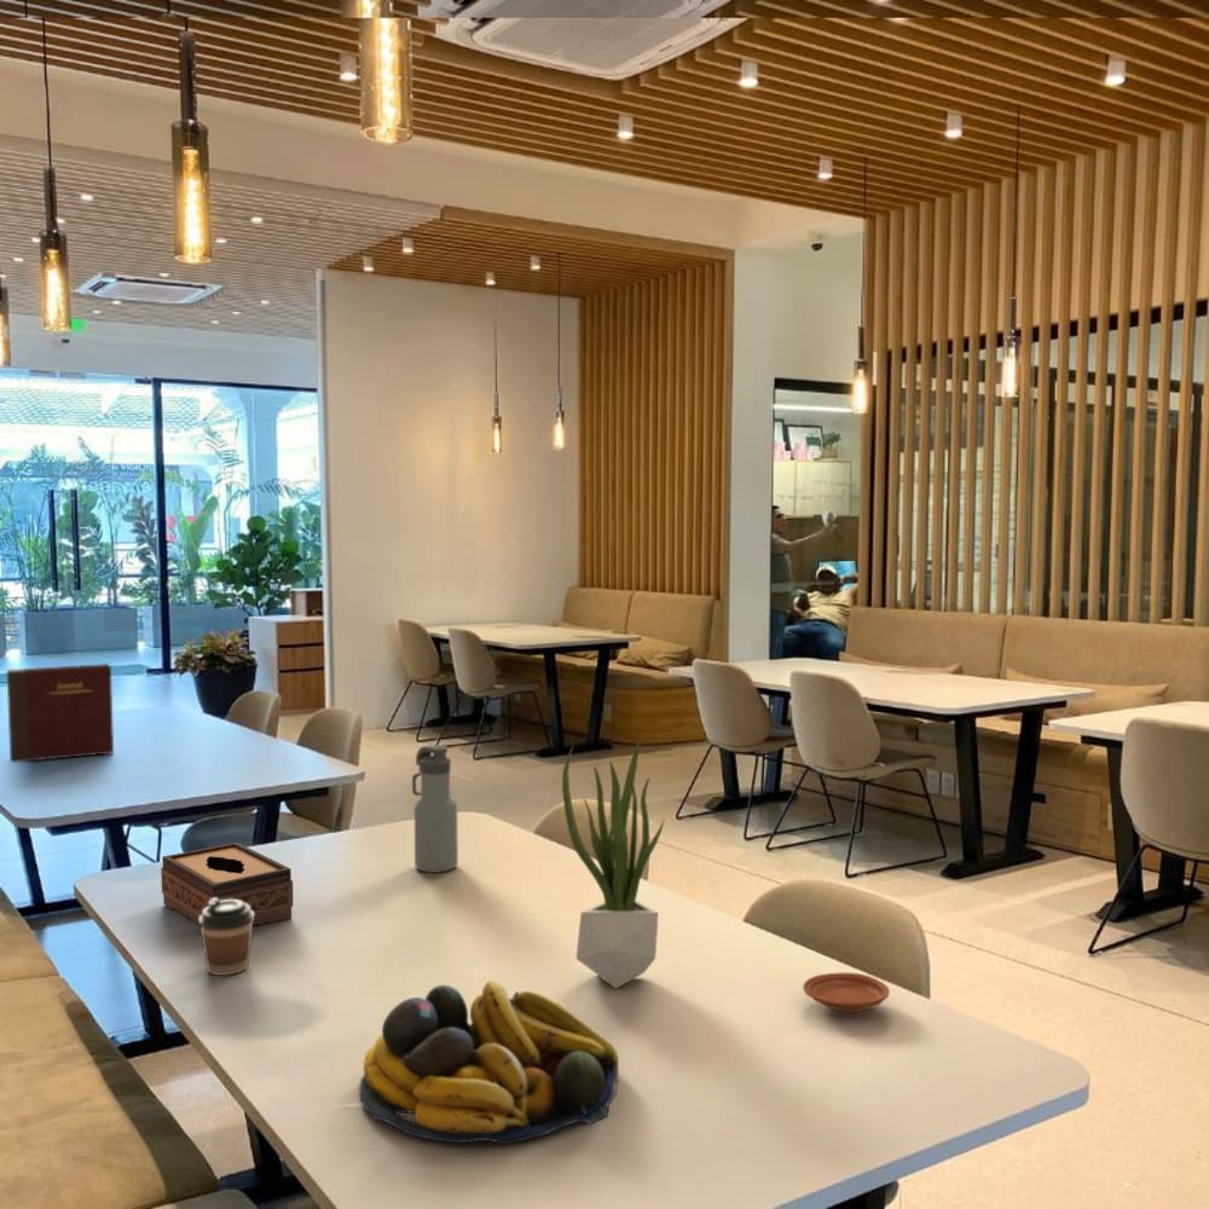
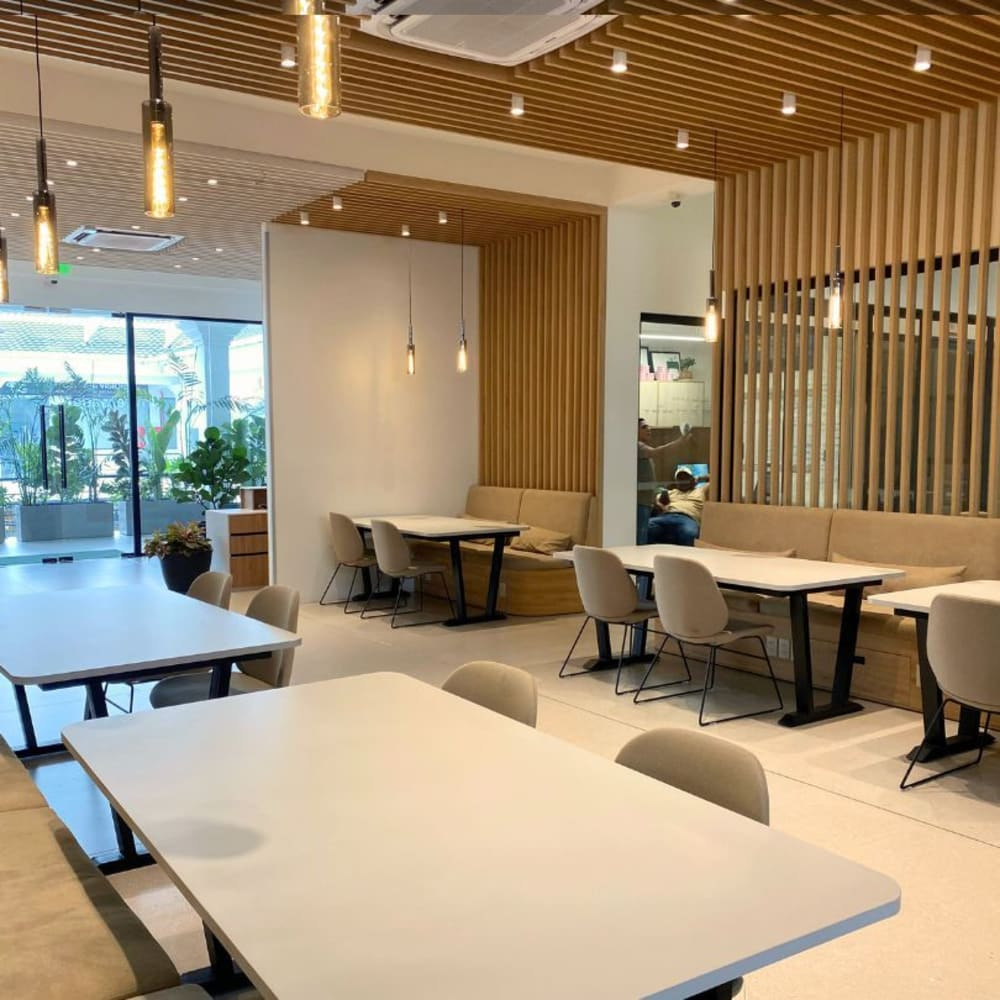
- tissue box (226, 886)
- potted plant (611, 863)
- plate (845, 995)
- book (60, 712)
- coffee cup (226, 933)
- water bottle (435, 806)
- fruit bowl (488, 1039)
